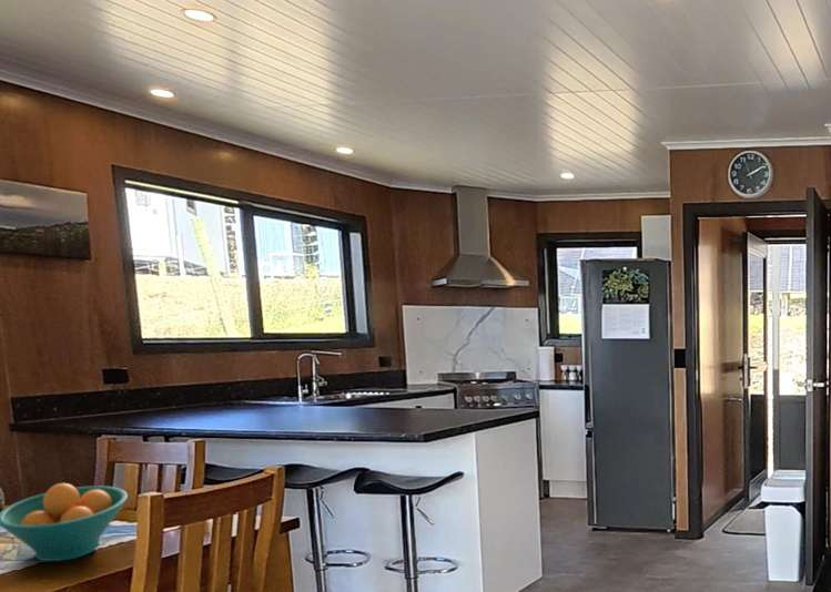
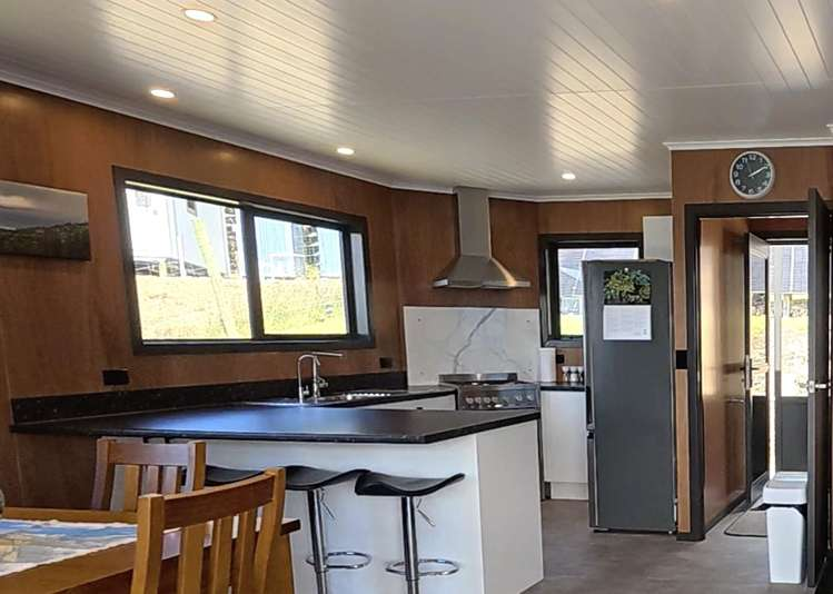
- fruit bowl (64, 518)
